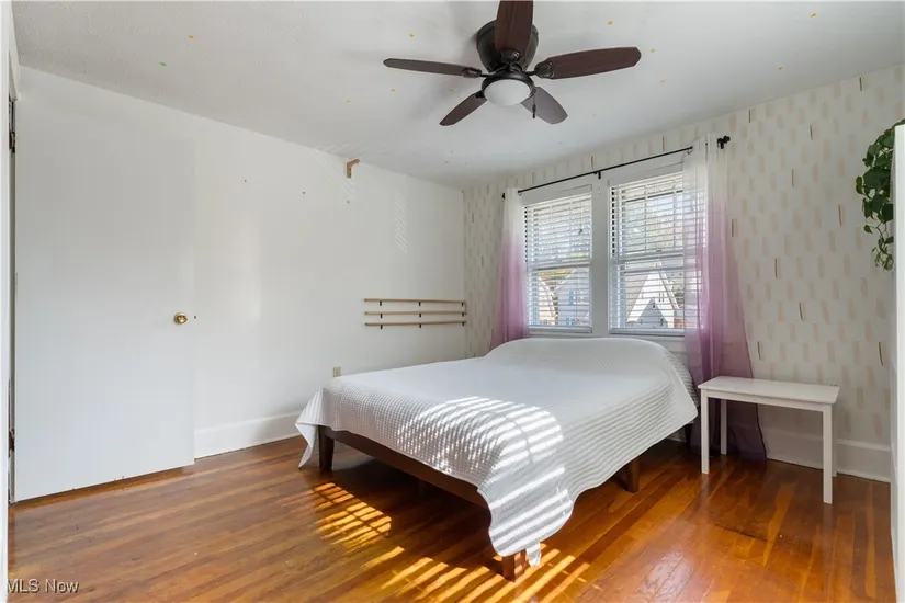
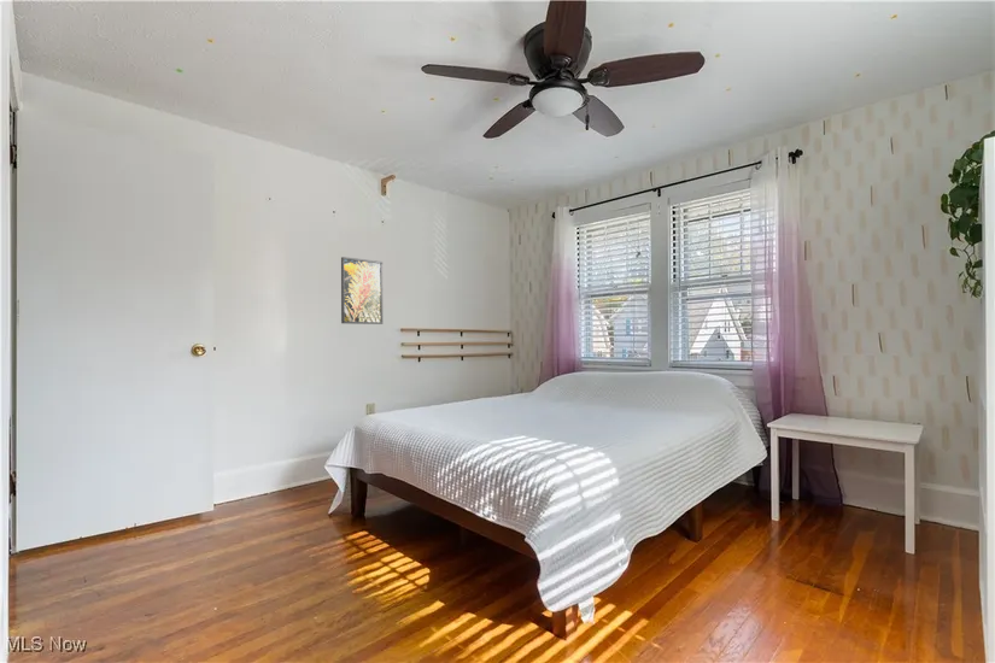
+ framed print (362, 291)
